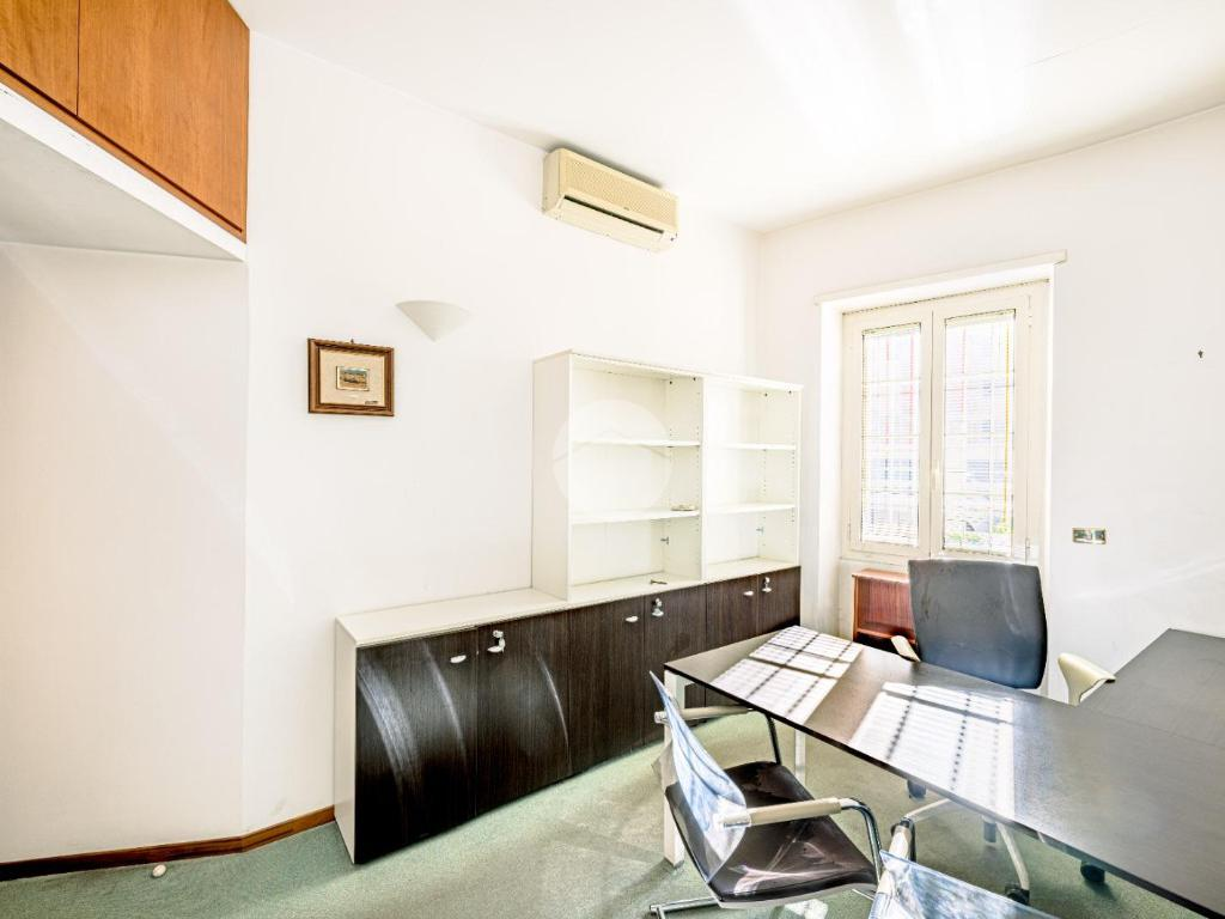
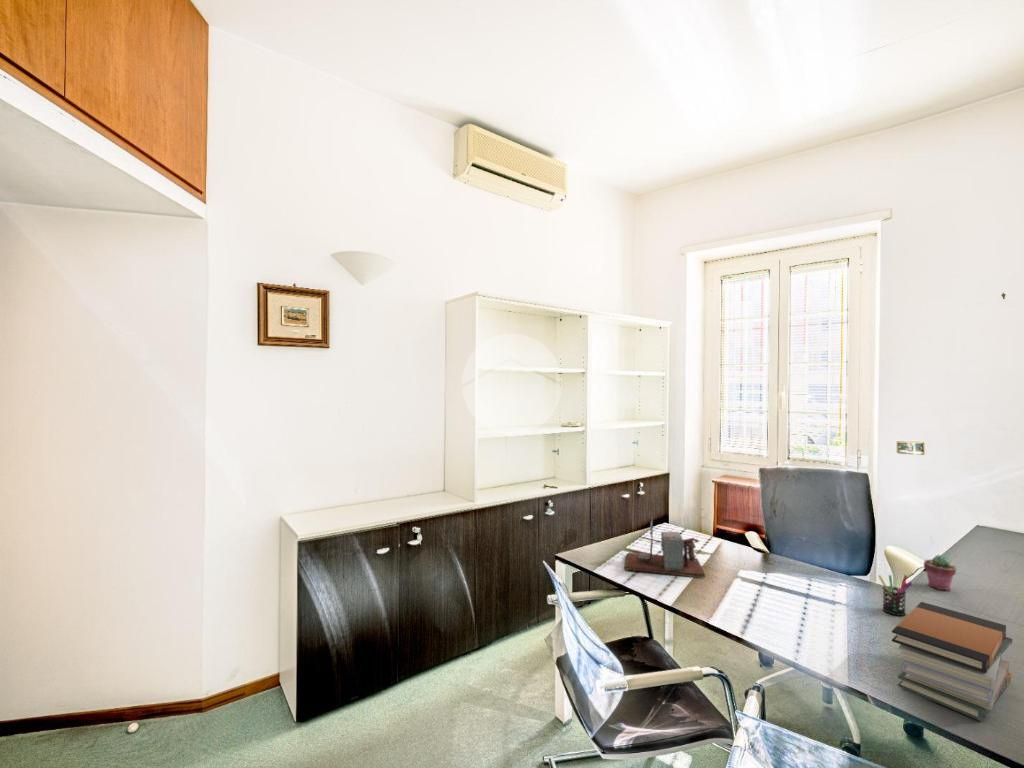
+ book stack (951, 656)
+ desk organizer (663, 541)
+ pen holder (894, 592)
+ potted succulent (939, 570)
